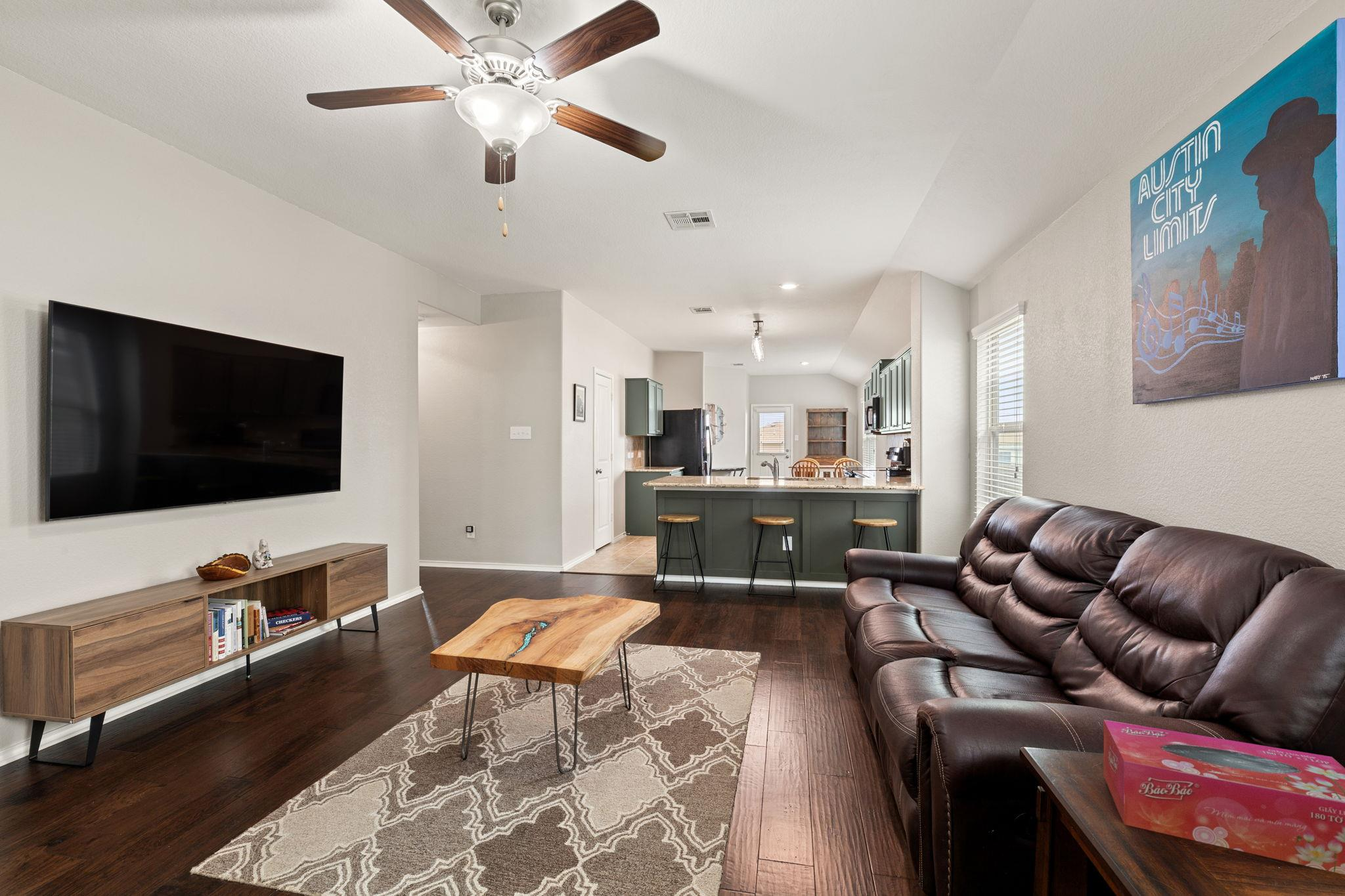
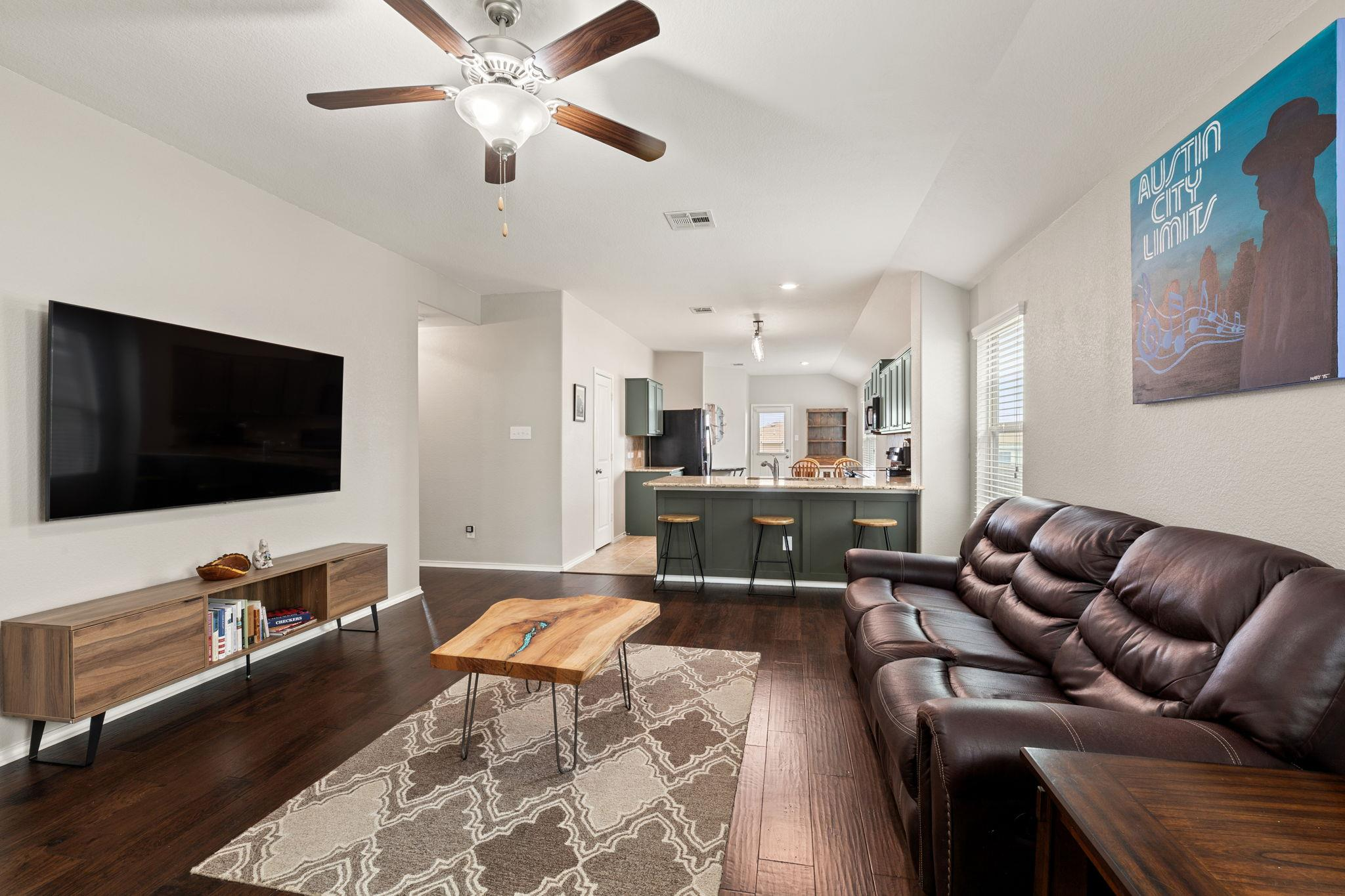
- tissue box (1228, 791)
